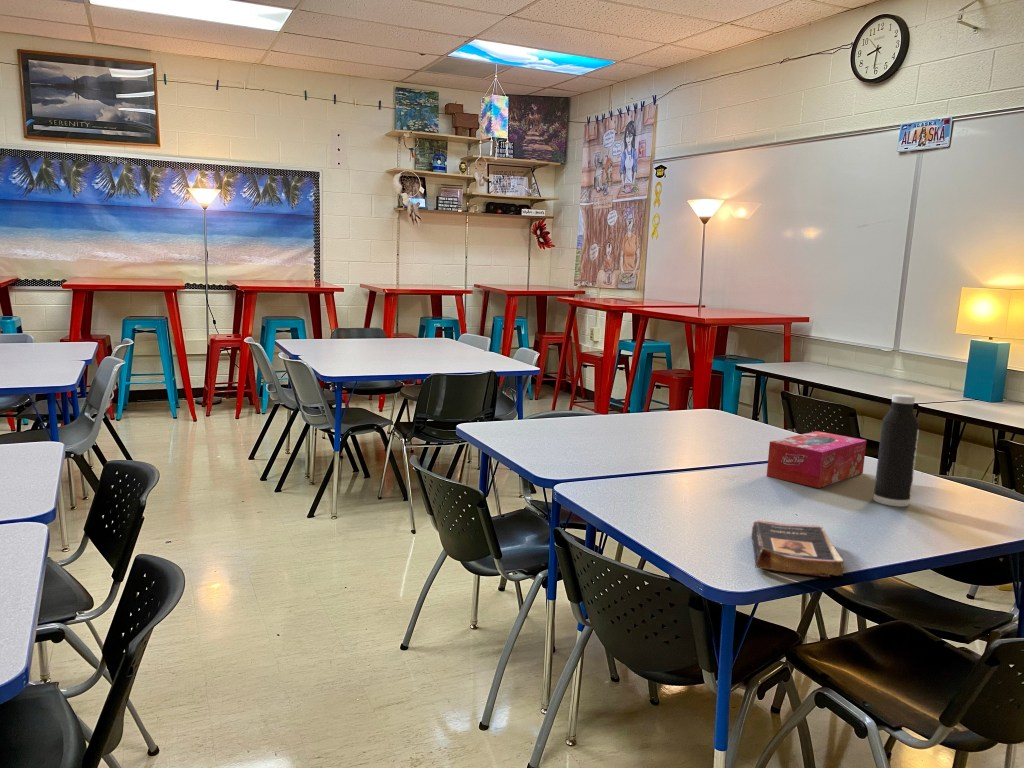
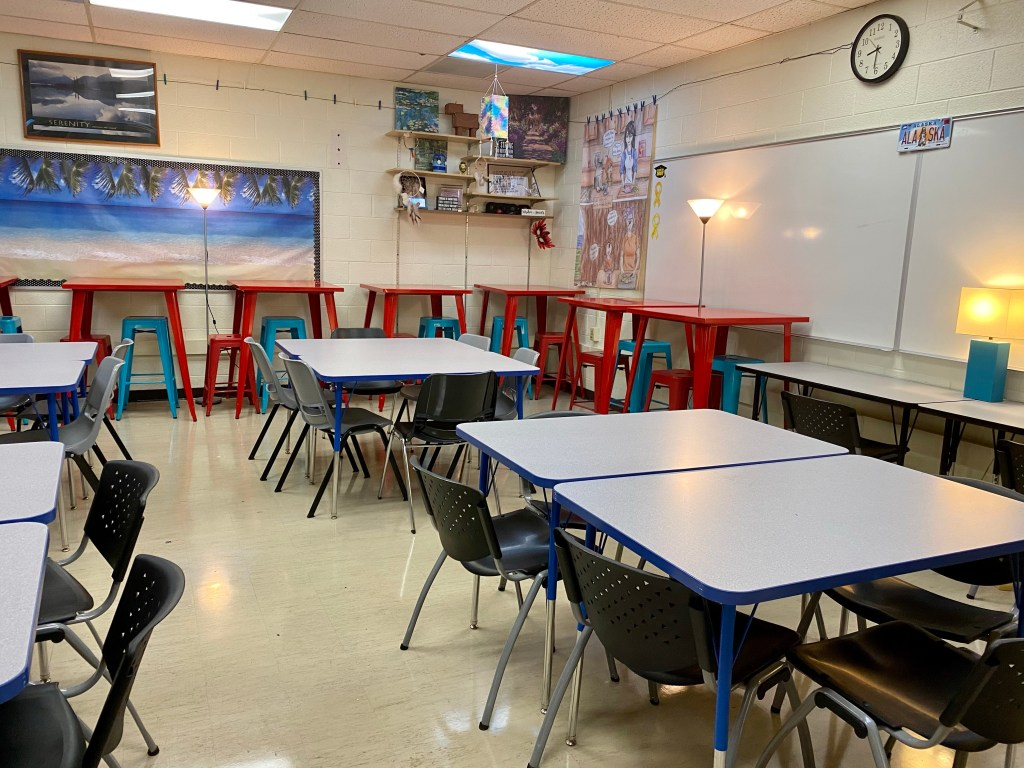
- tissue box (817, 457)
- book (794, 544)
- water bottle (897, 449)
